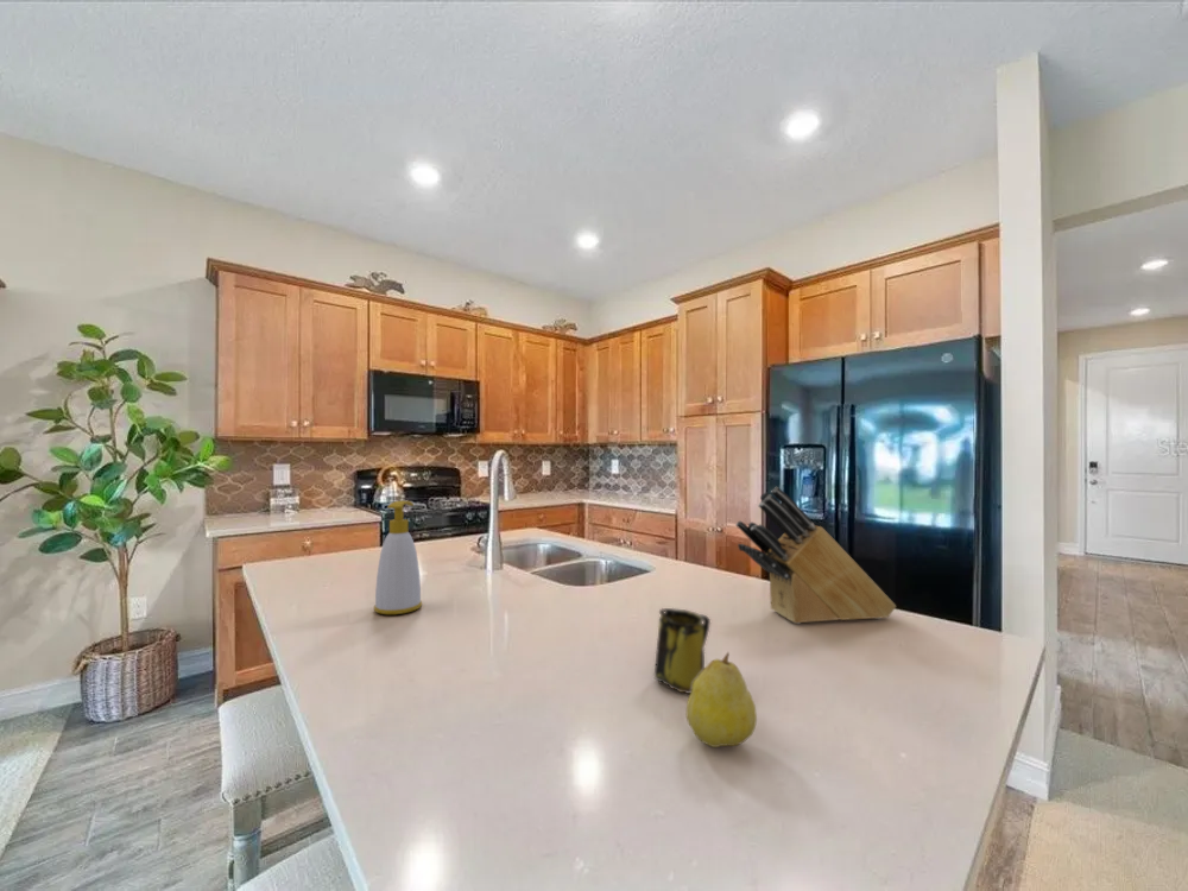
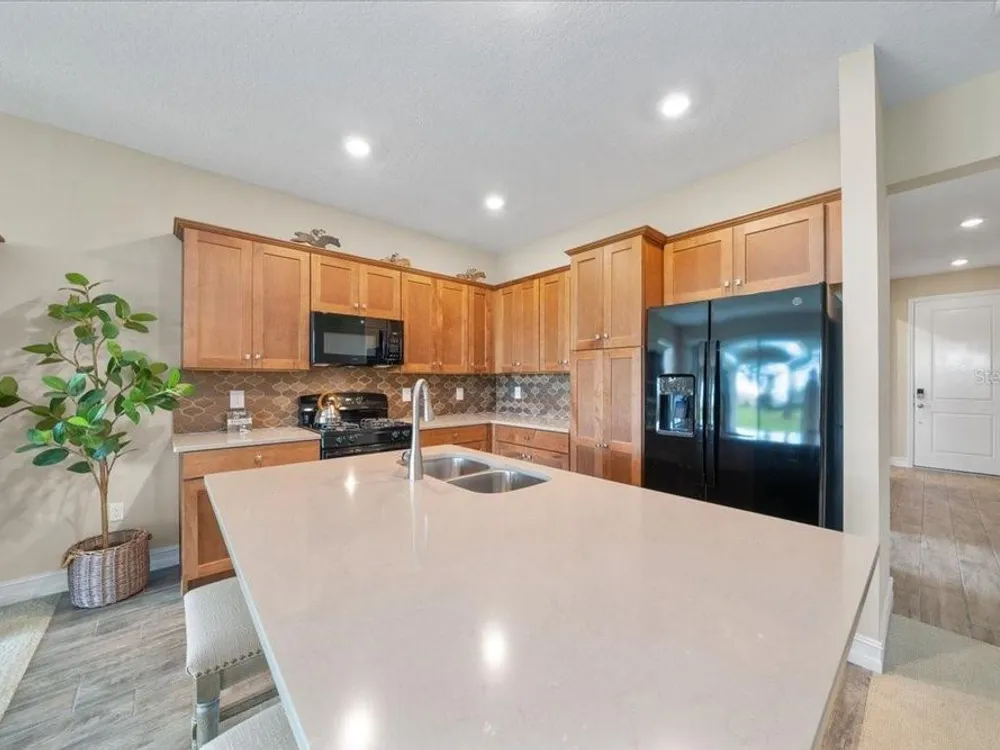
- soap bottle (398, 555)
- fruit (720, 699)
- knife block (813, 550)
- mug (682, 646)
